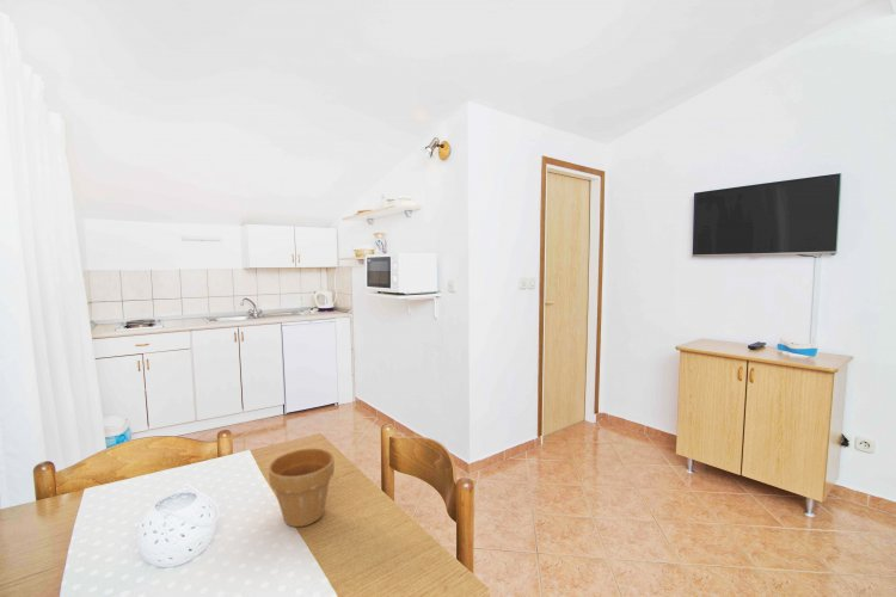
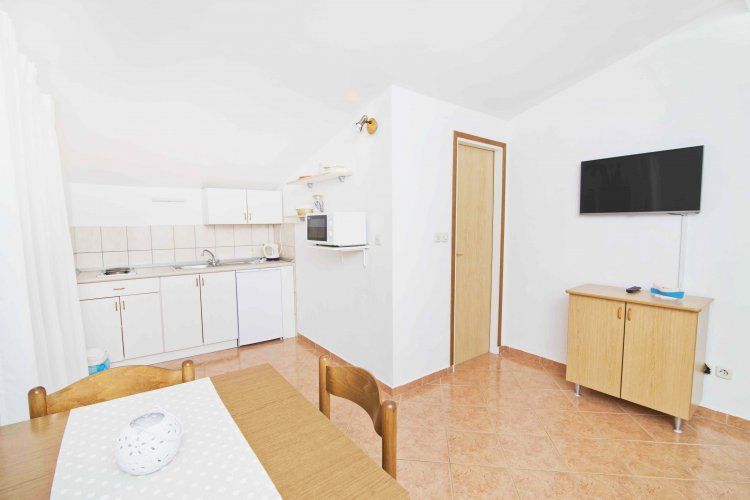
- flower pot (302, 488)
